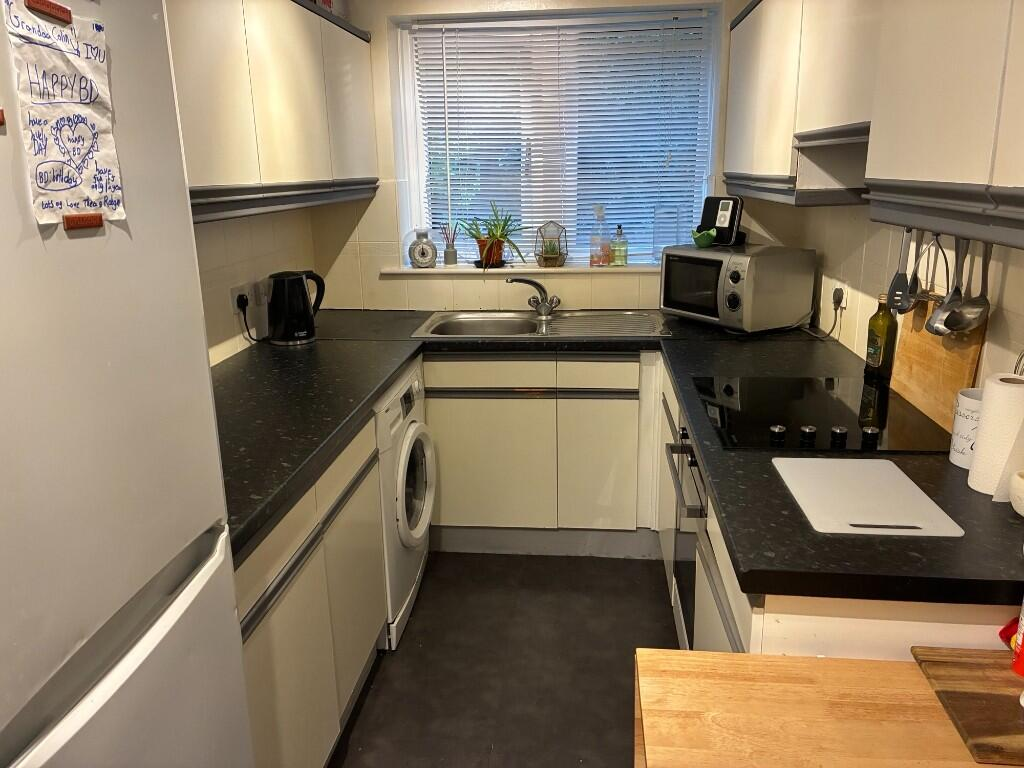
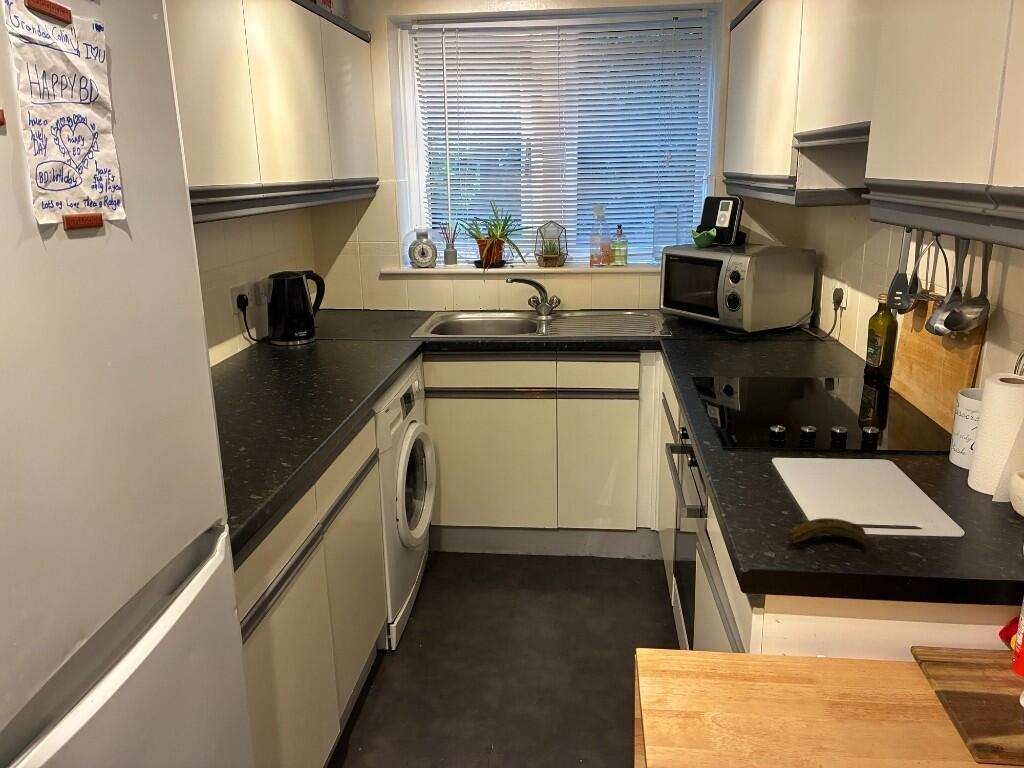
+ banana (825, 533)
